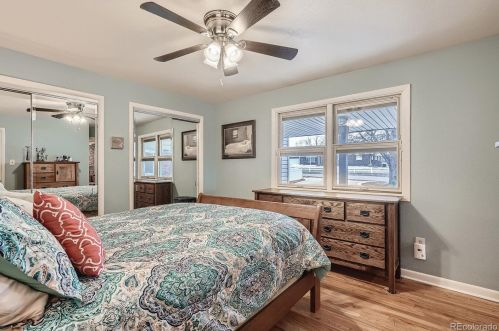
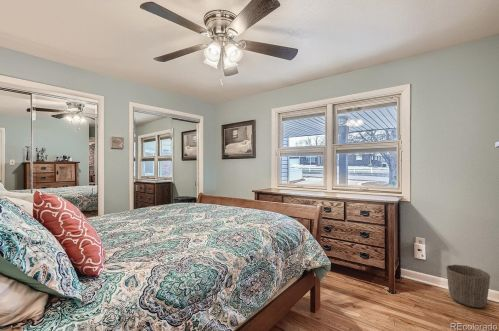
+ waste basket (467, 285)
